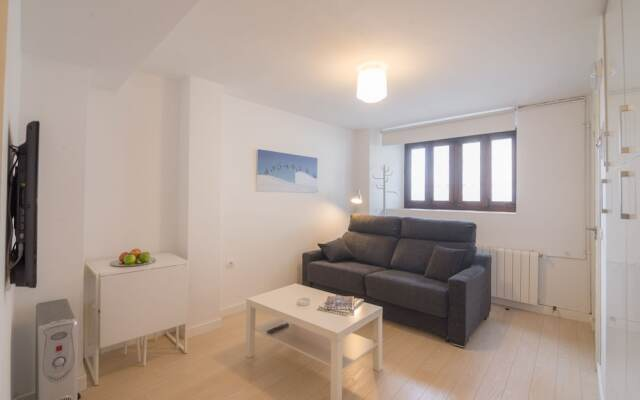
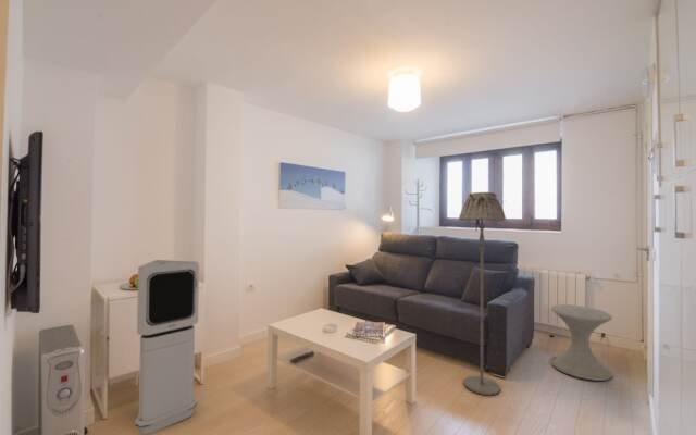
+ side table (580, 339)
+ floor lamp (481, 288)
+ air purifier (163, 337)
